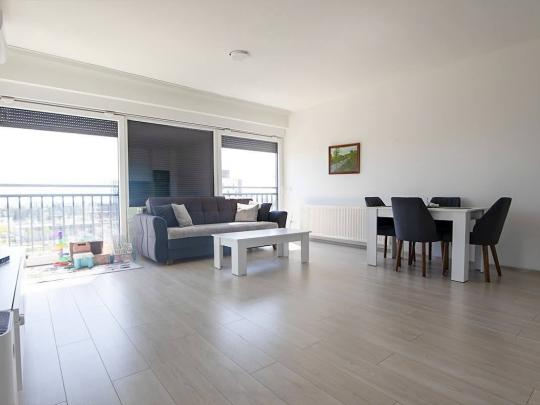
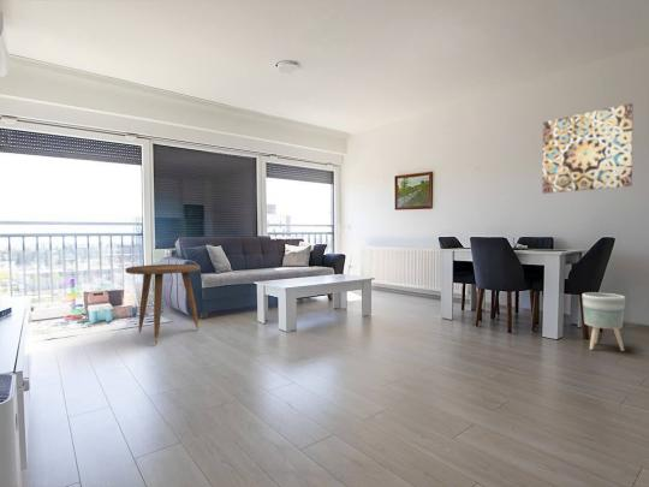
+ side table (160, 301)
+ planter (602, 321)
+ wall art (584, 152)
